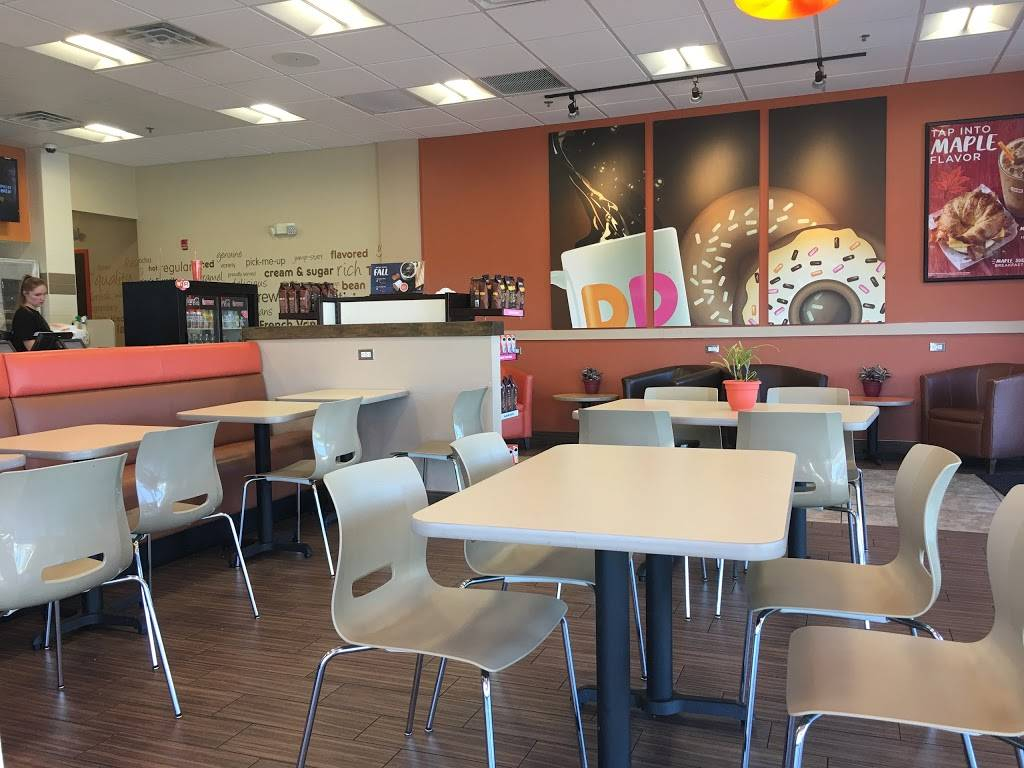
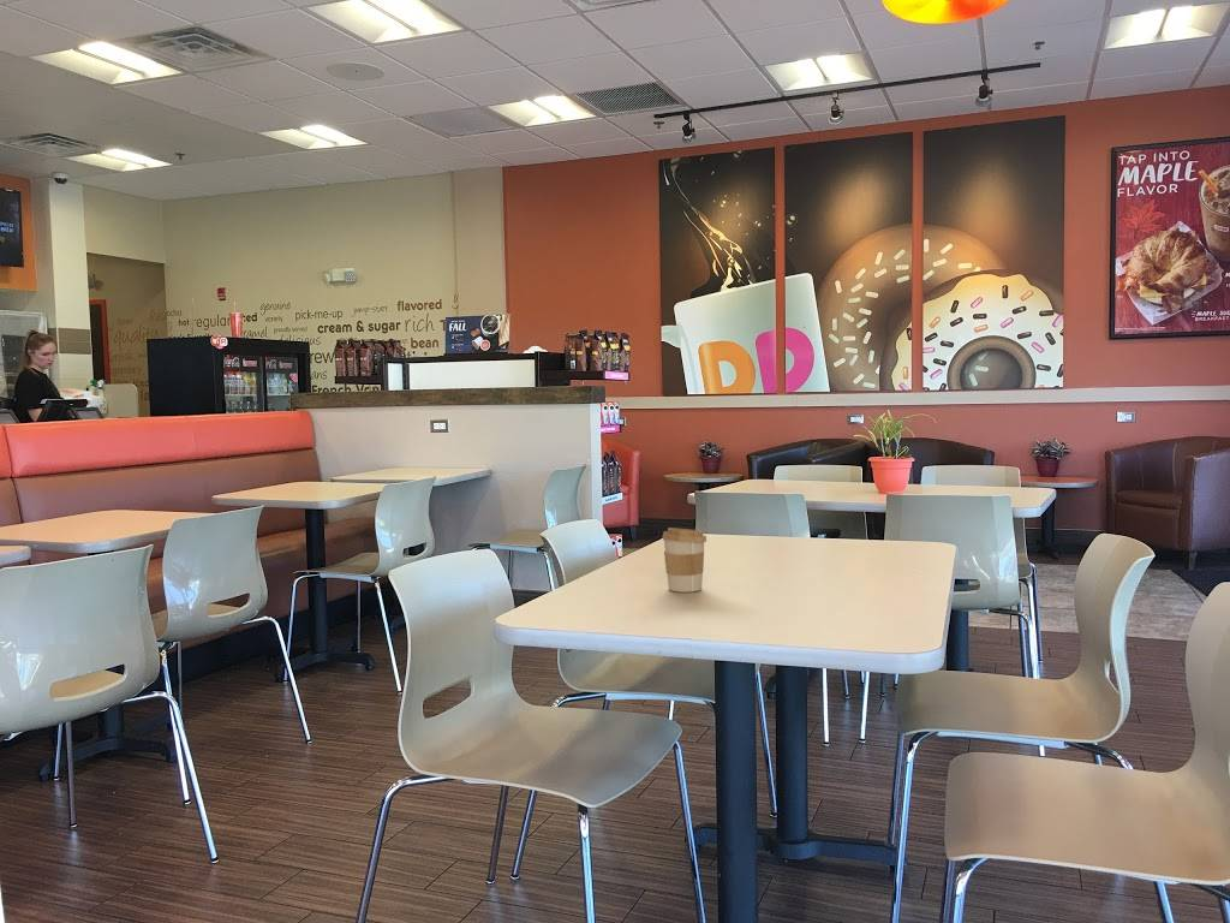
+ coffee cup (685, 558)
